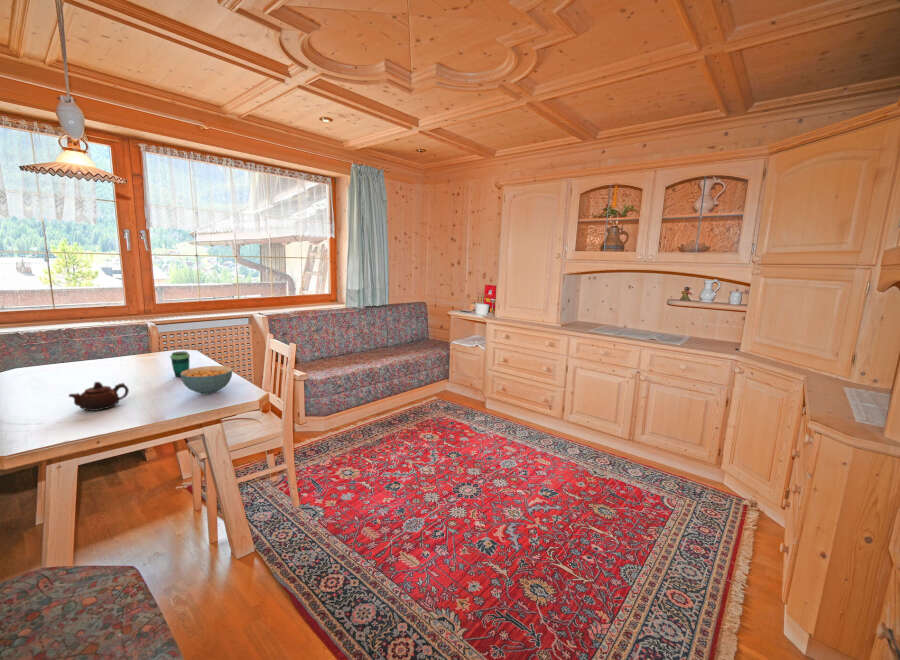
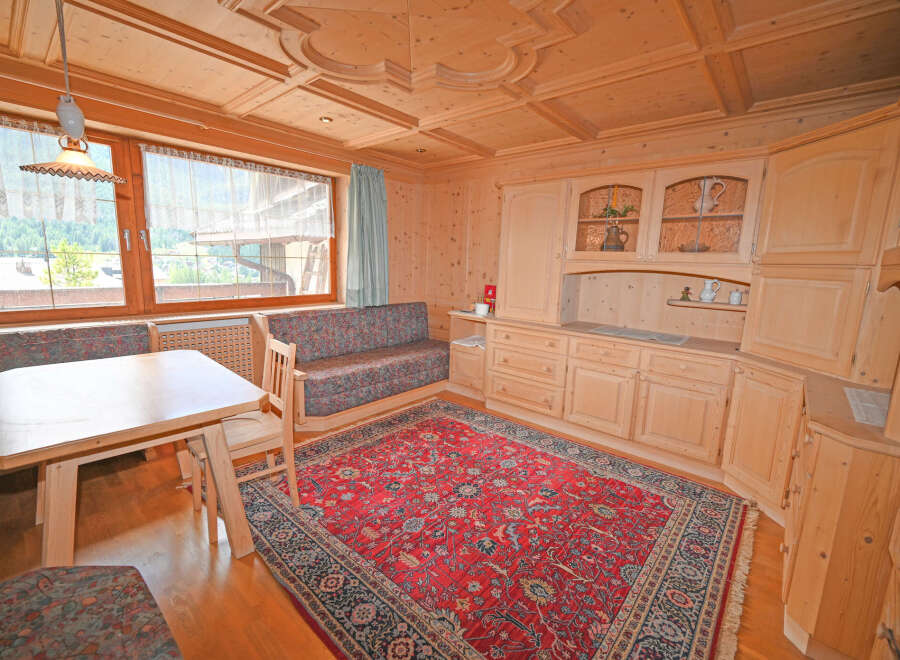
- cup (180, 364)
- teapot (100, 394)
- cereal bowl (207, 381)
